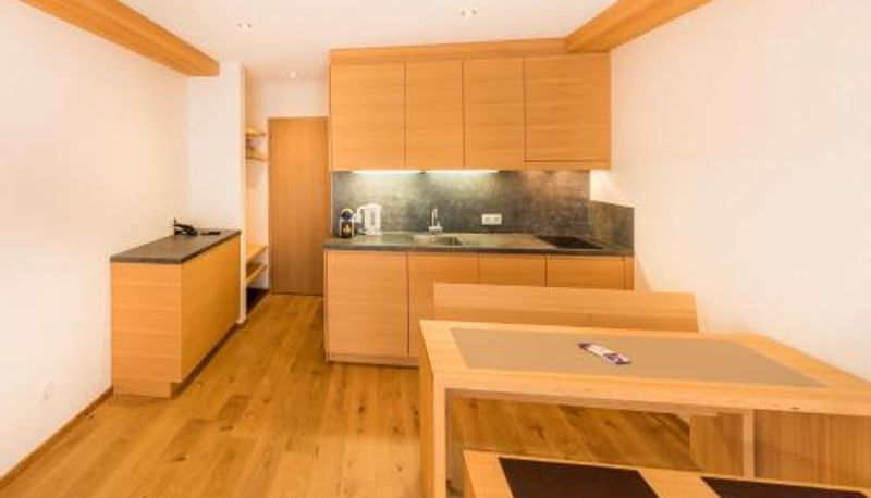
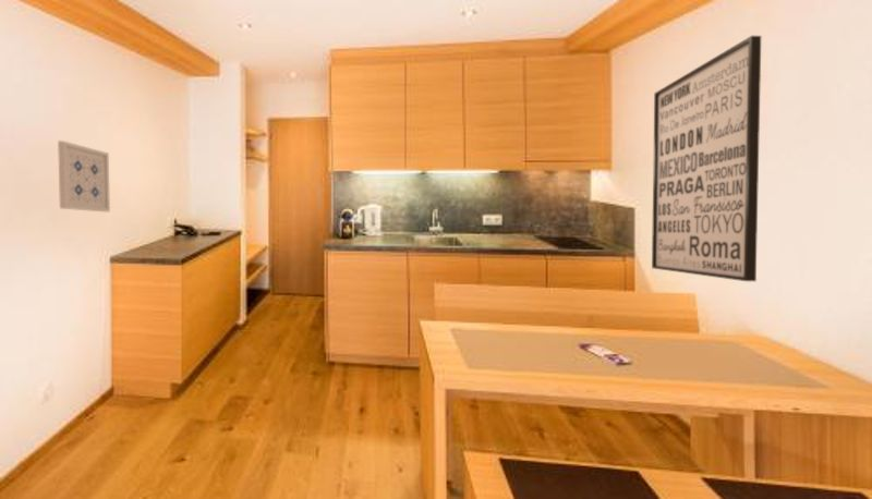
+ wall art (697, 172)
+ wall art (85, 179)
